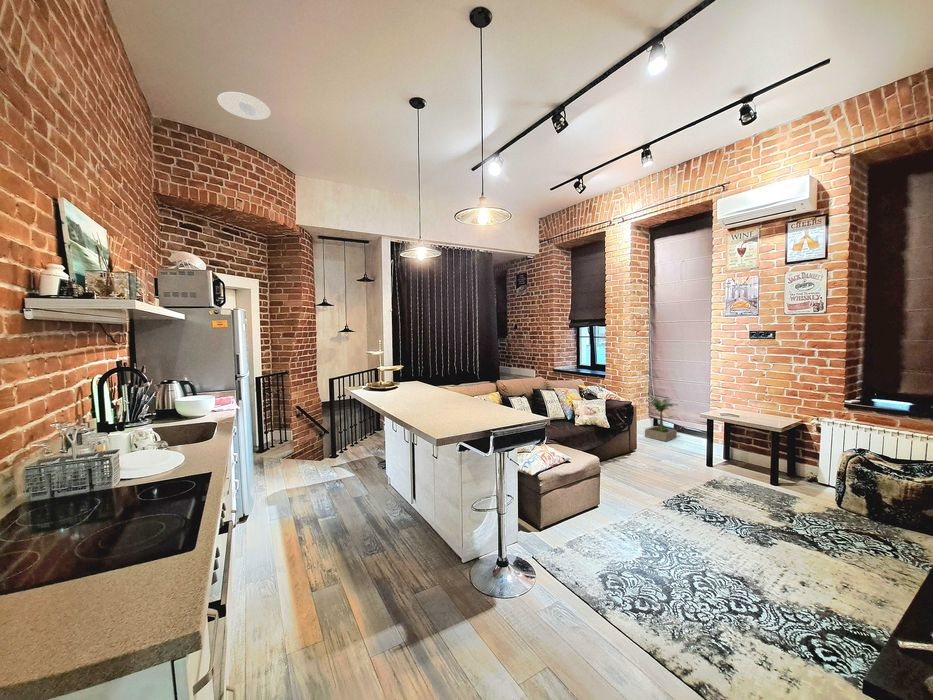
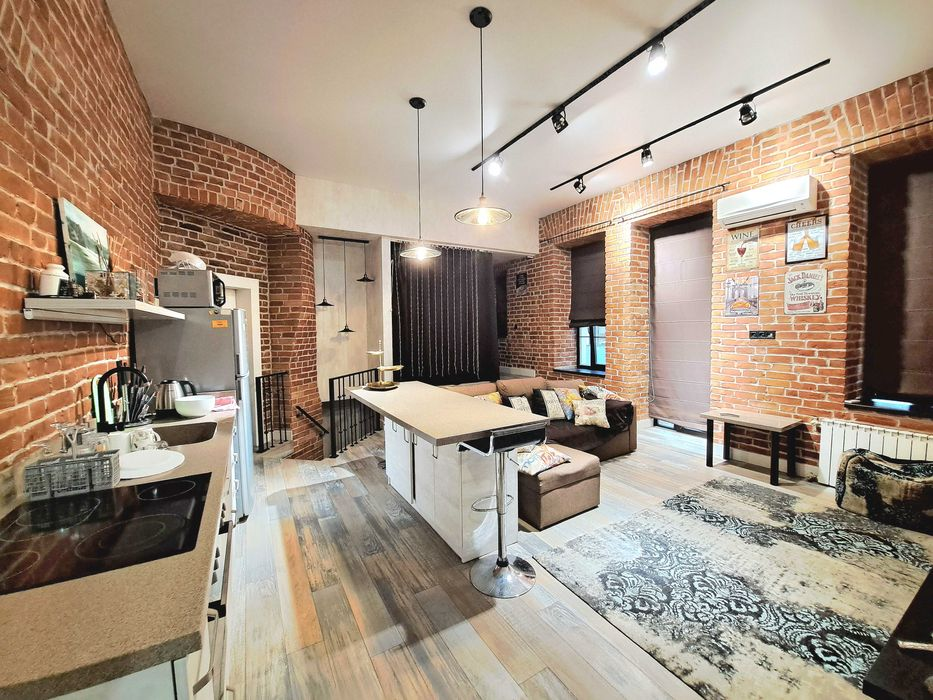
- recessed light (244, 104)
- potted plant (661, 417)
